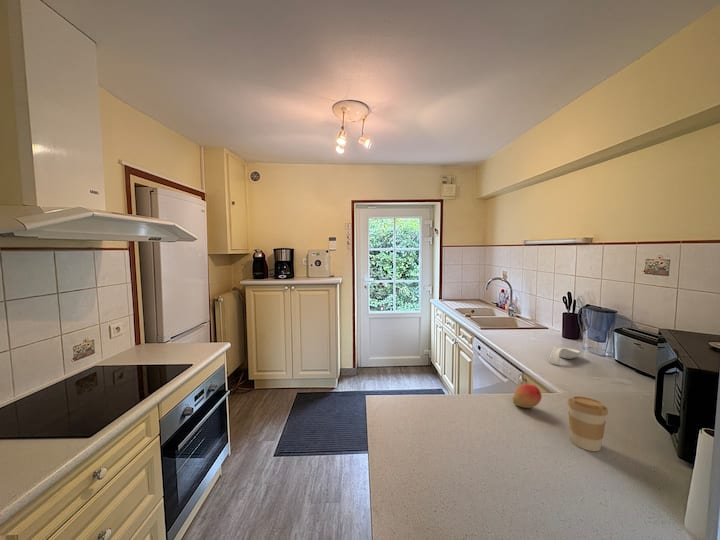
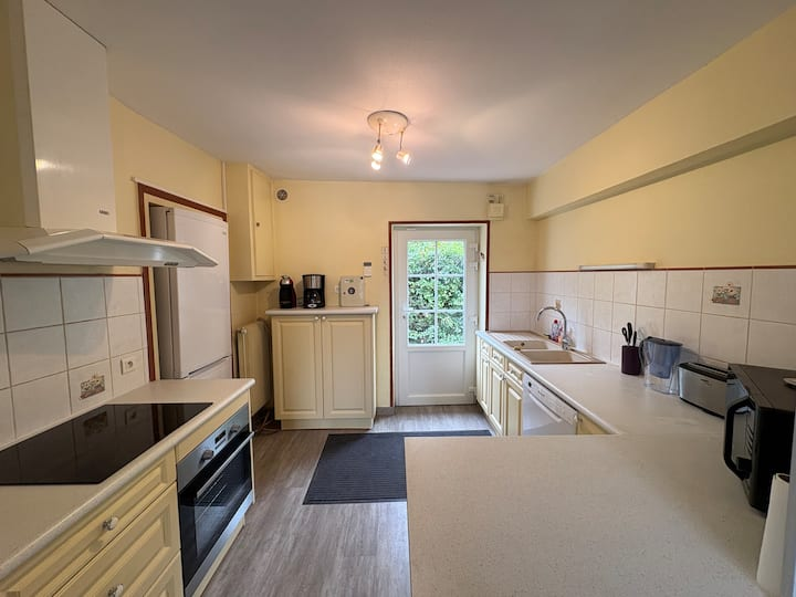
- coffee cup (586, 421)
- fruit (526, 395)
- spoon rest (562, 352)
